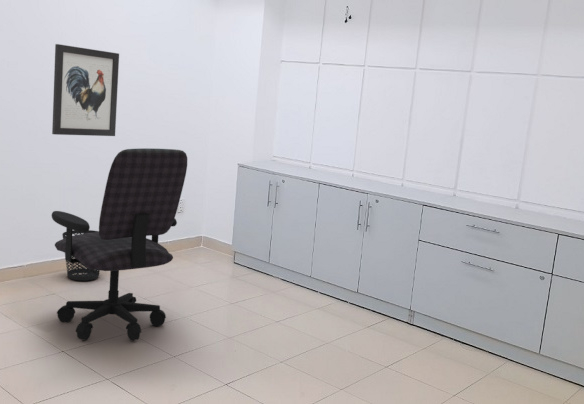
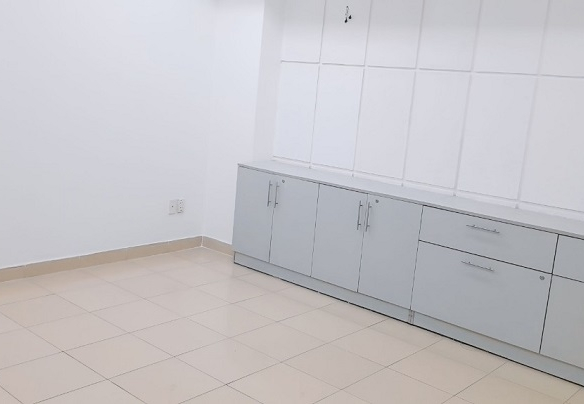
- wastebasket (80, 262)
- office chair (117, 236)
- wall art (86, 92)
